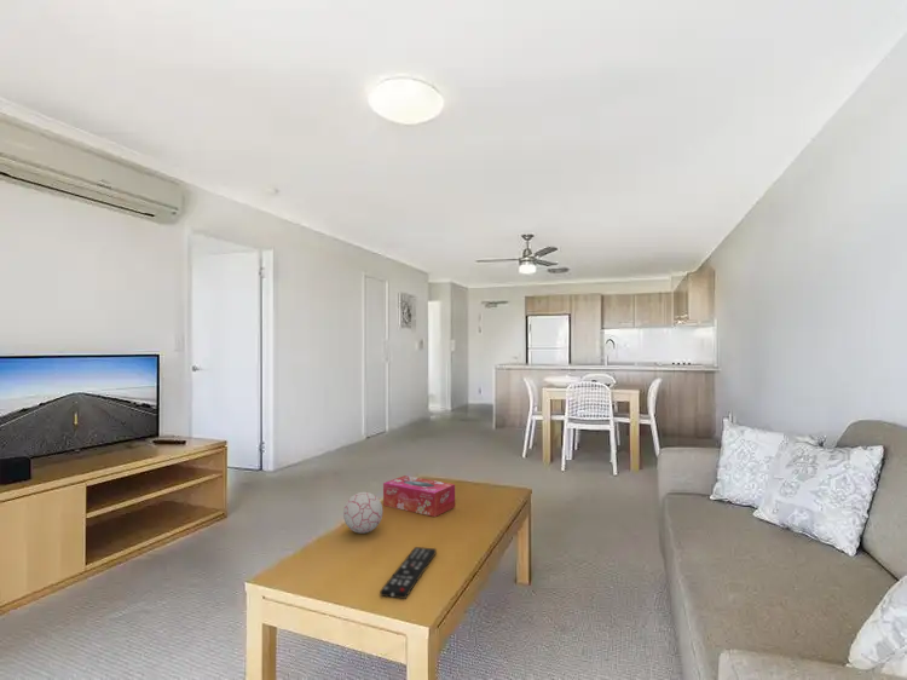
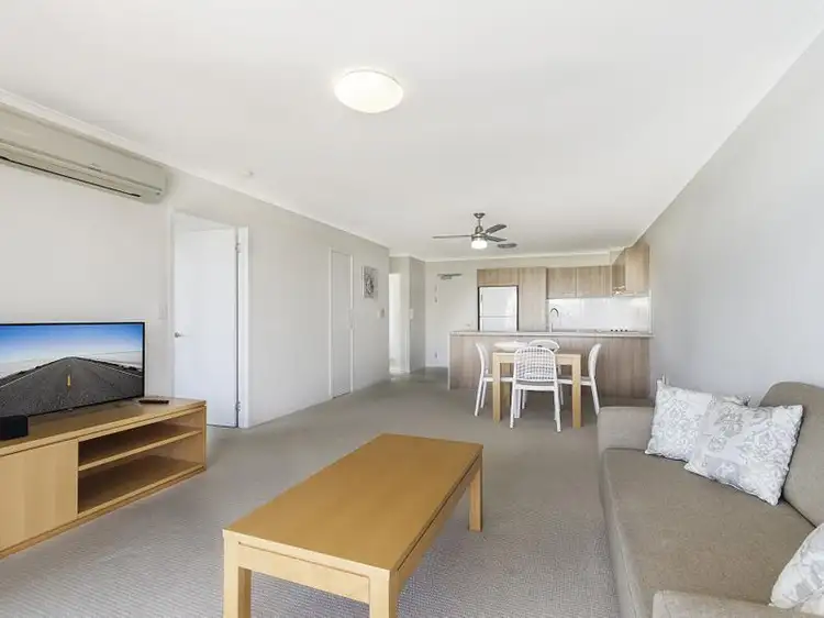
- decorative ball (363, 512)
- tissue box (418, 495)
- remote control (410, 569)
